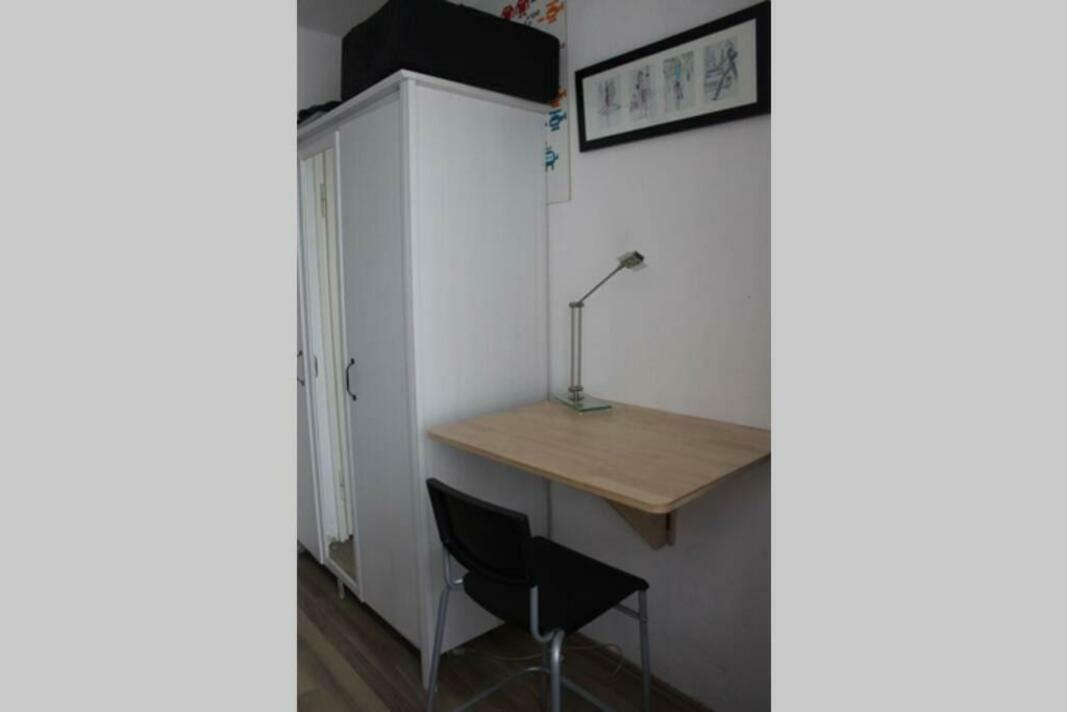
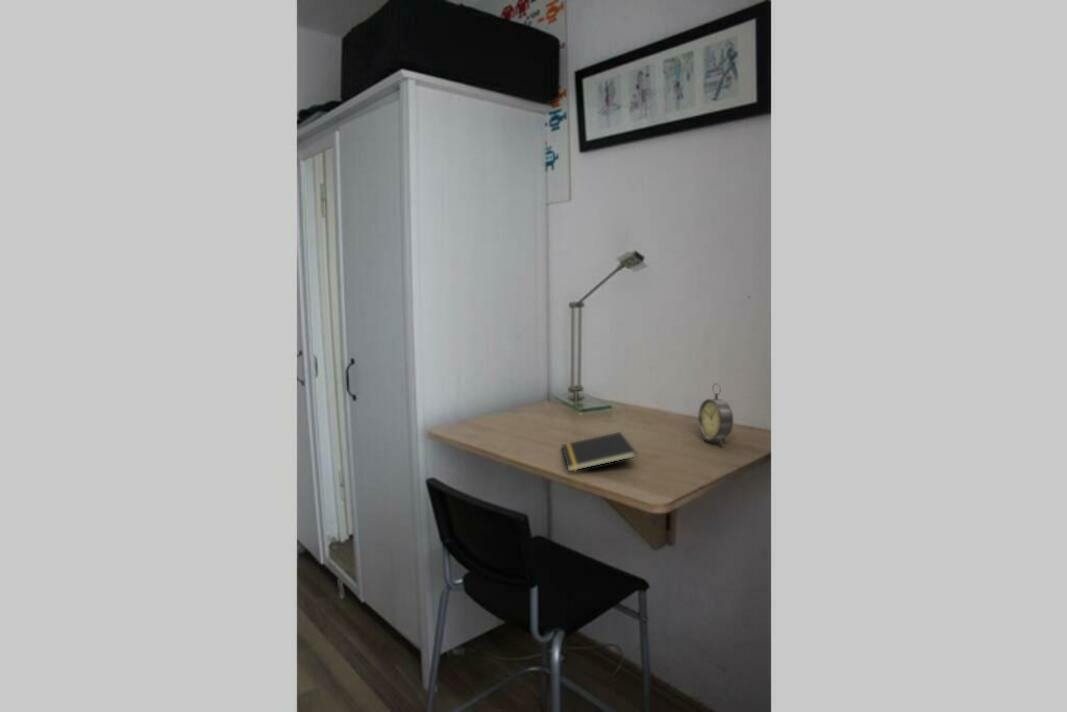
+ alarm clock (716, 413)
+ notepad (596, 450)
